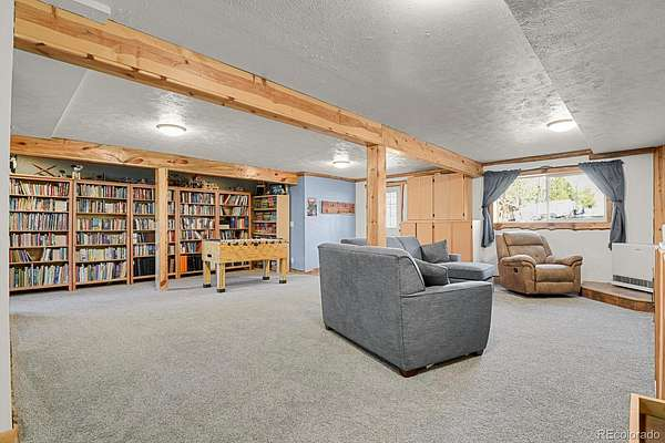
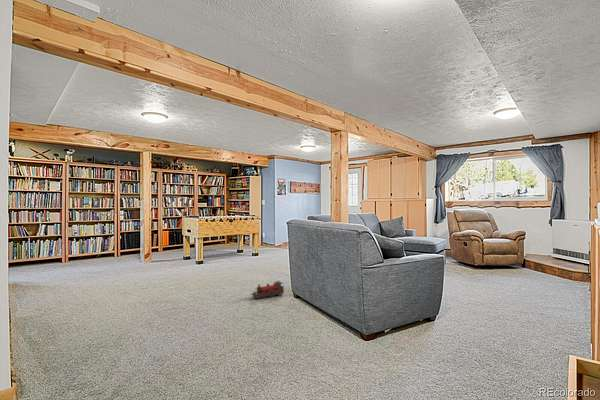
+ toy train (267, 289)
